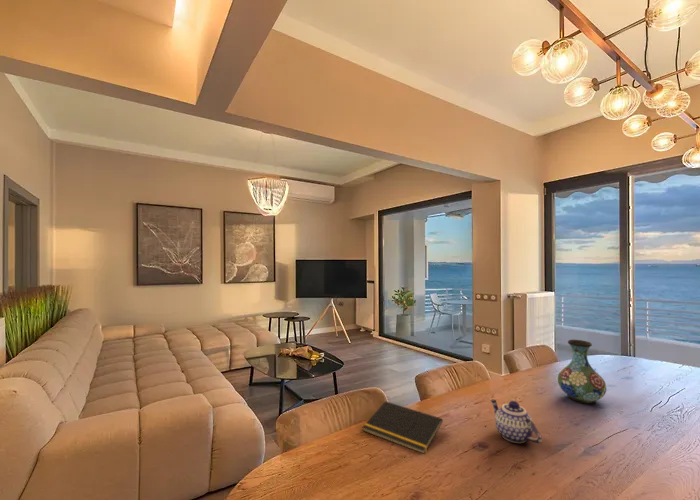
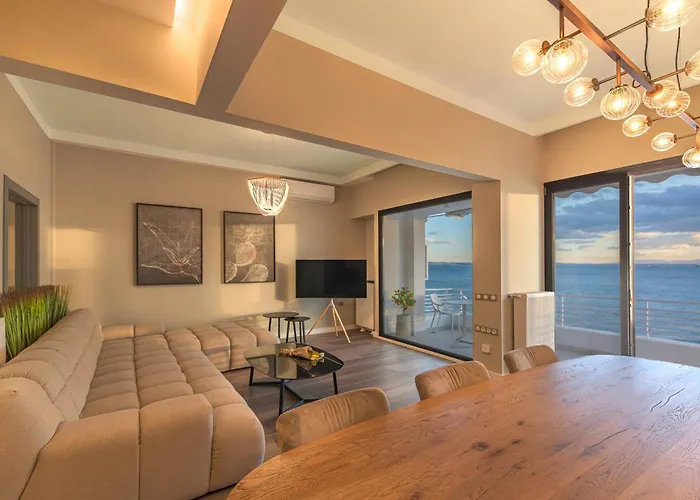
- vase (581, 370)
- teapot (513, 418)
- notepad (402, 424)
